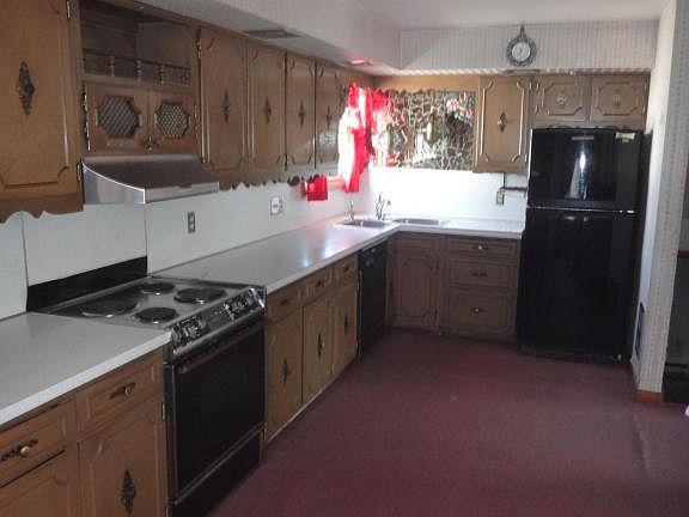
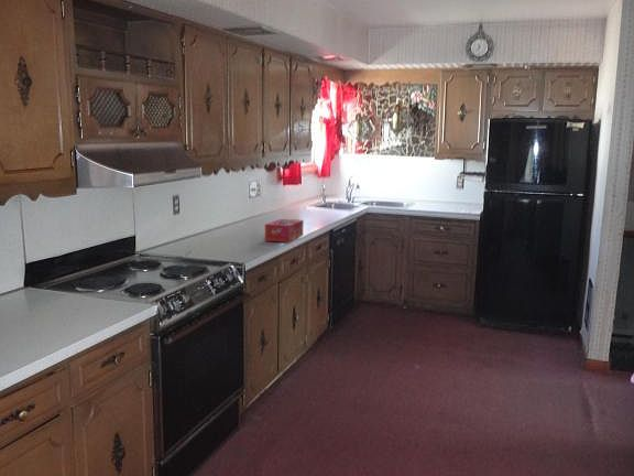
+ tissue box (284, 229)
